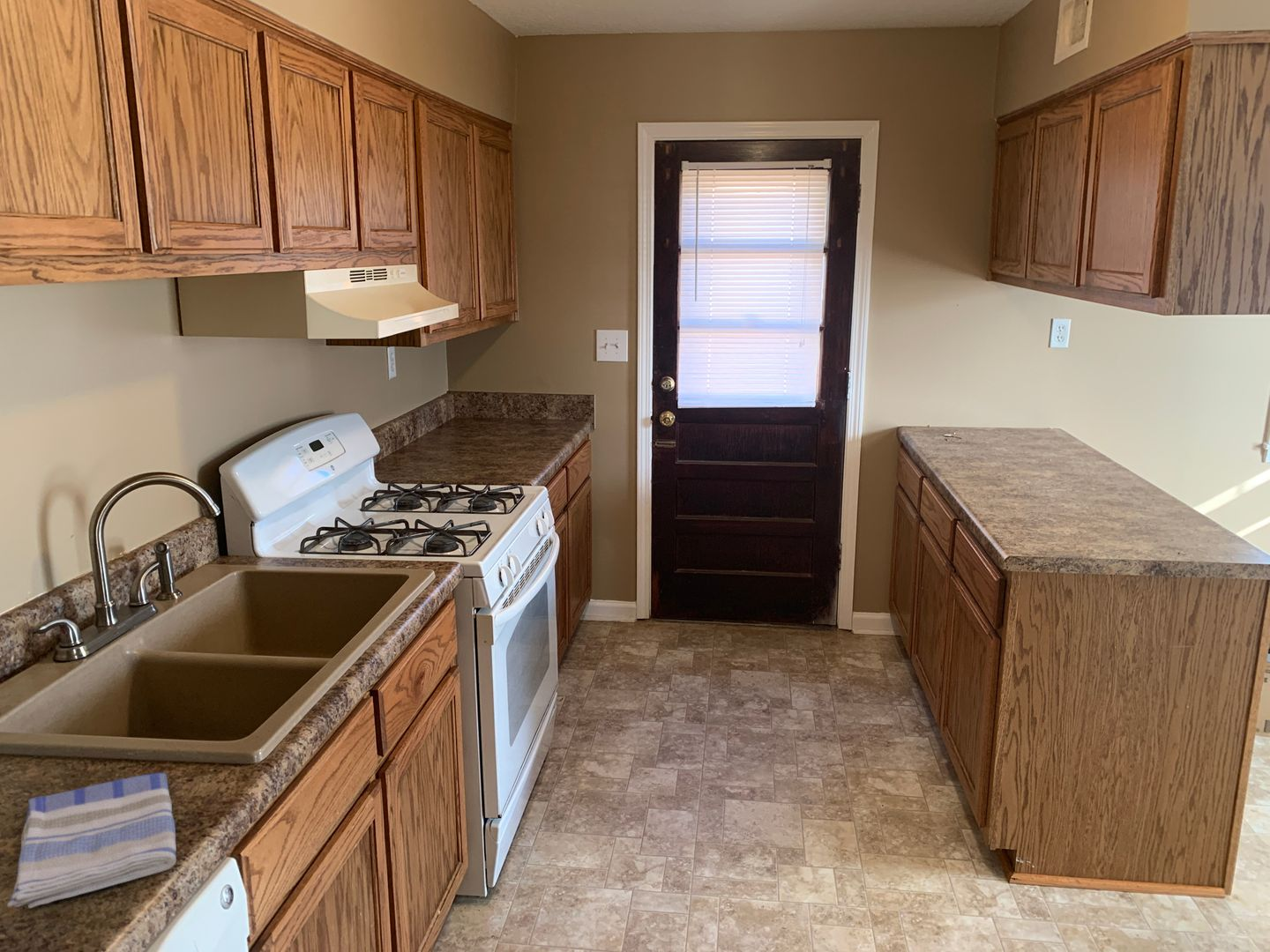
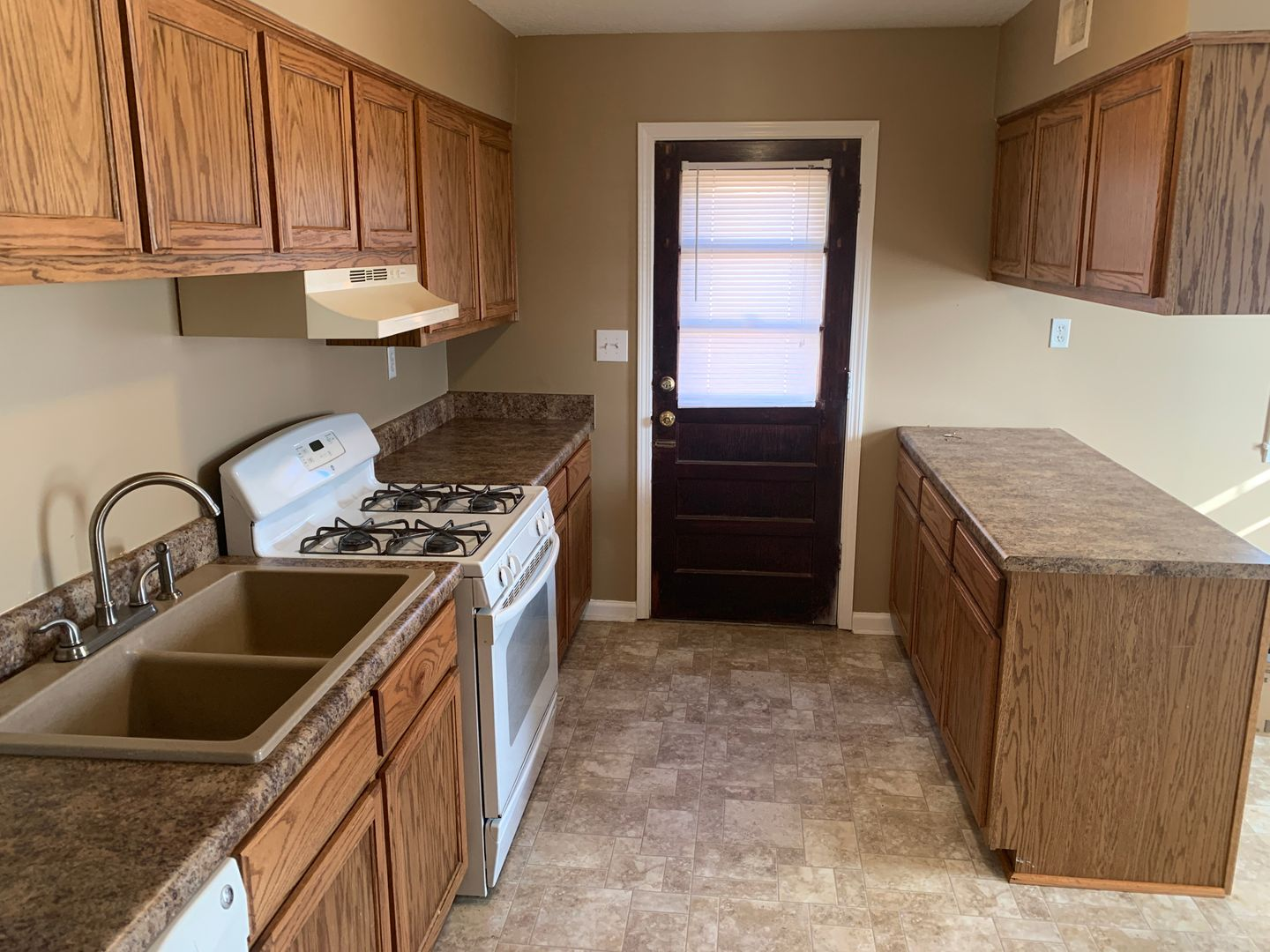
- dish towel (97, 830)
